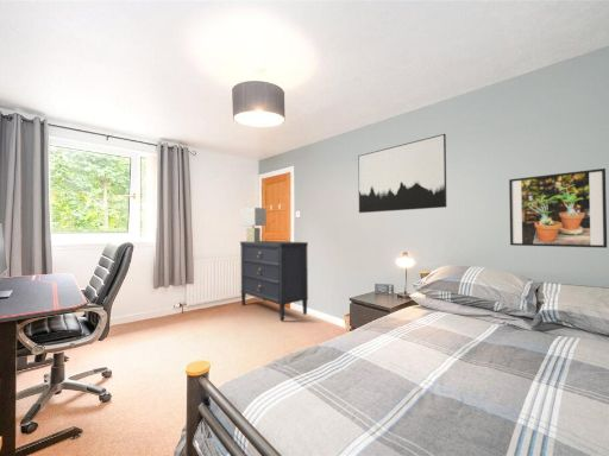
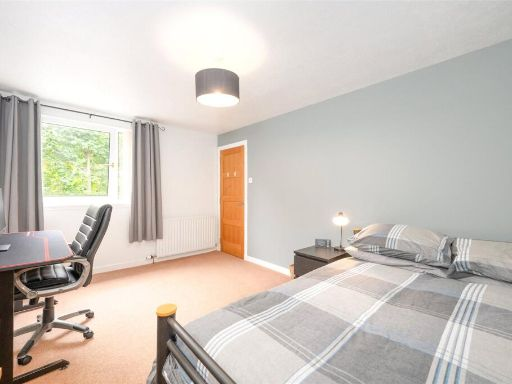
- wall art (396, 178)
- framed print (553, 210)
- lamp (252, 224)
- dresser (271, 276)
